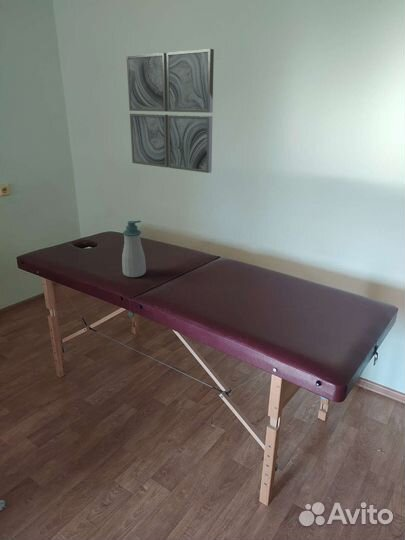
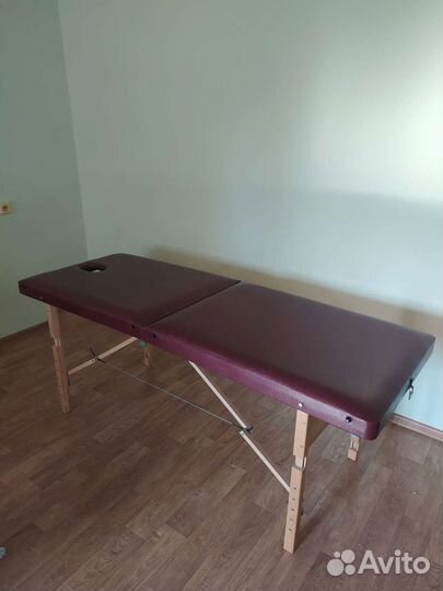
- soap bottle (132, 248)
- wall art (168, 111)
